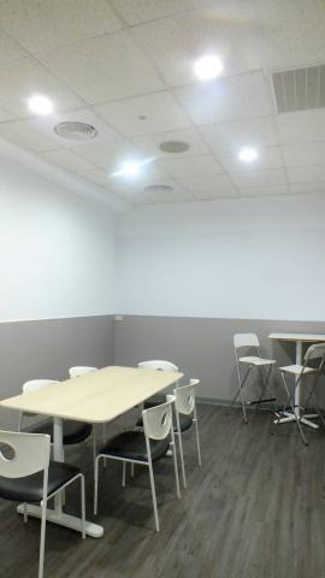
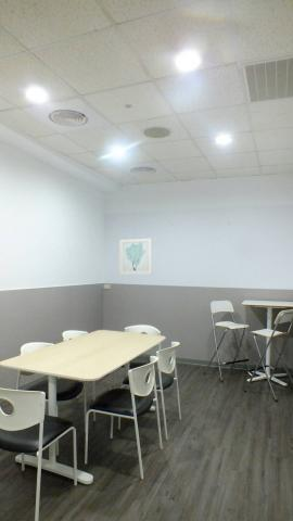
+ wall art (135, 256)
